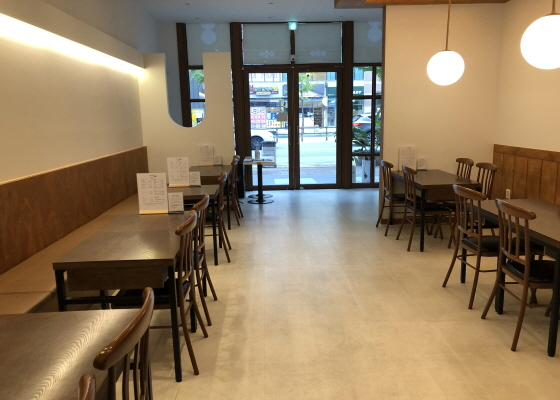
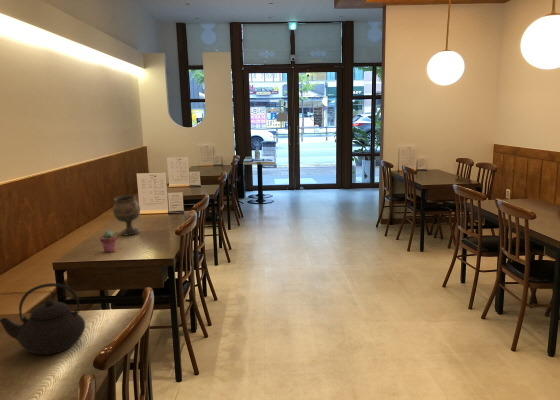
+ goblet (127, 215)
+ teapot (42, 316)
+ potted succulent (108, 240)
